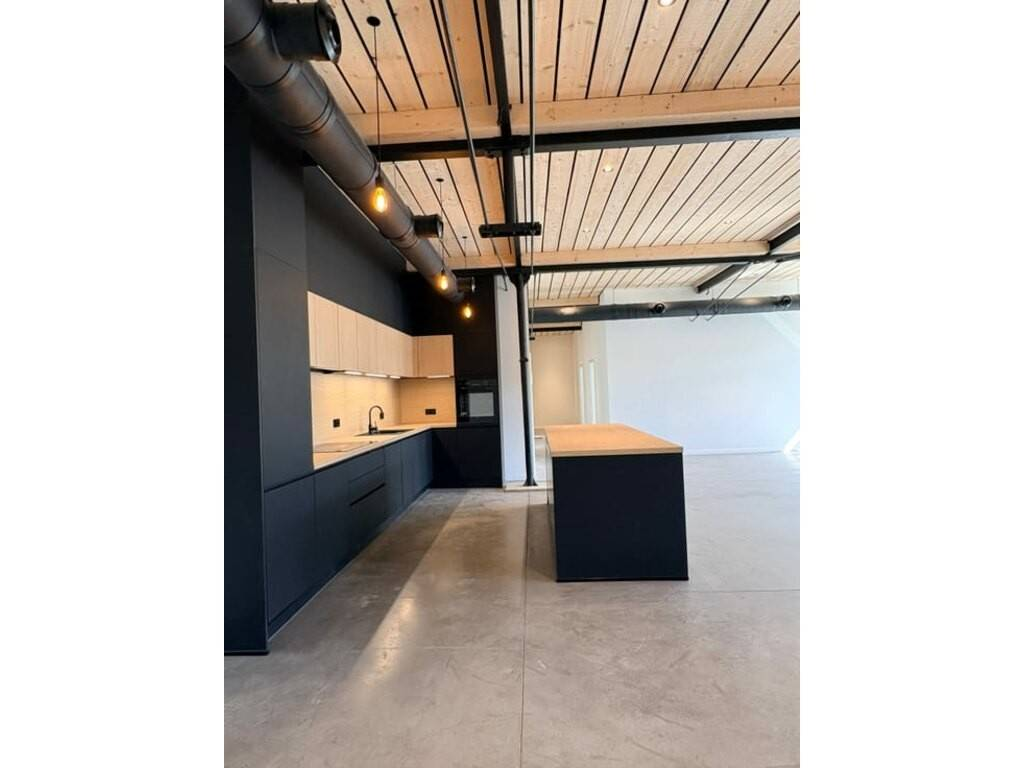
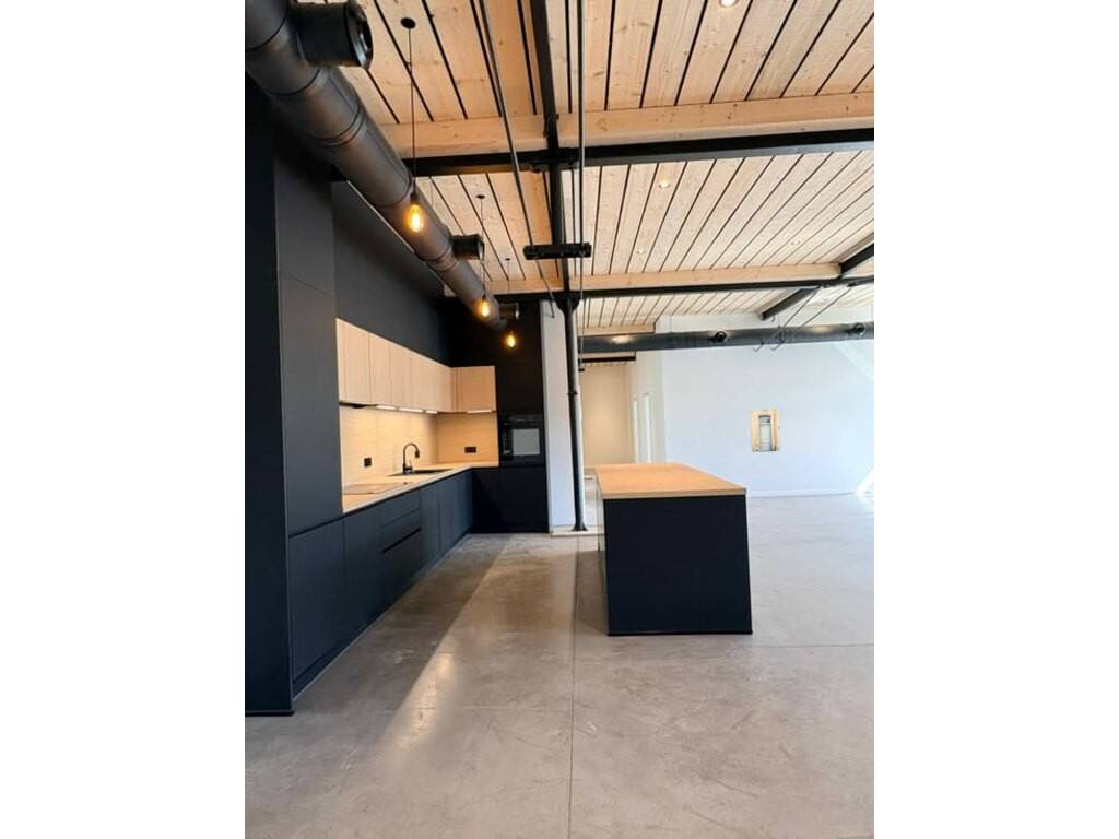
+ wall art (765, 430)
